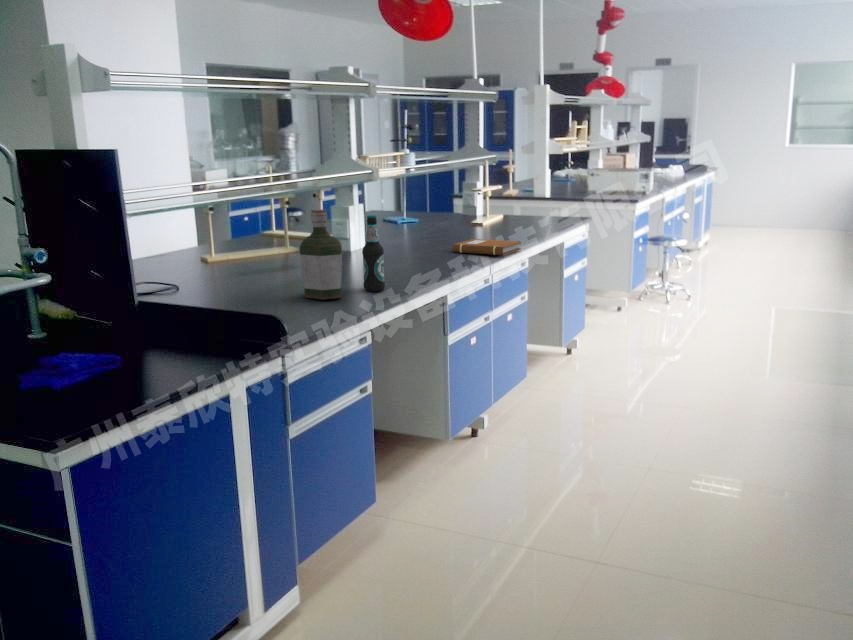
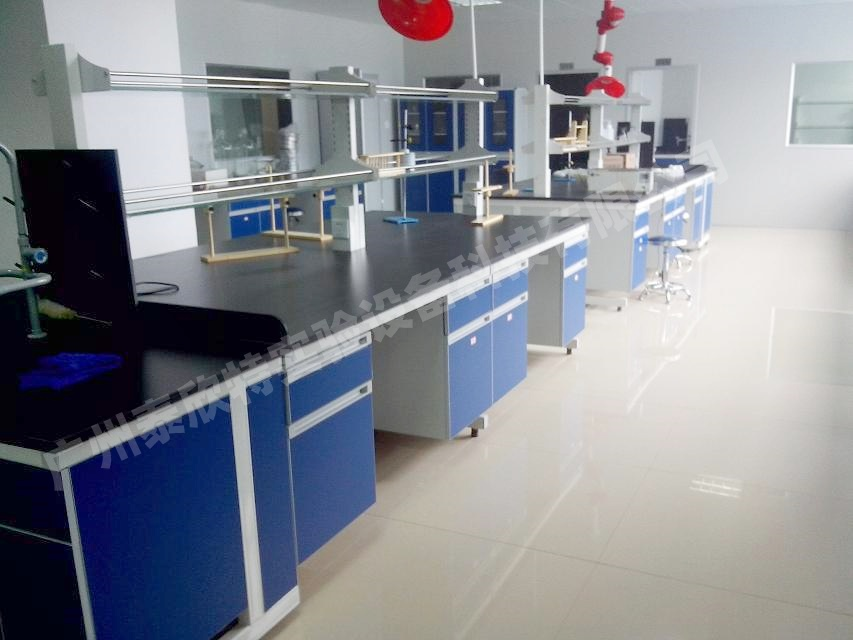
- bottle (373, 253)
- notebook (485, 246)
- bottle (321, 254)
